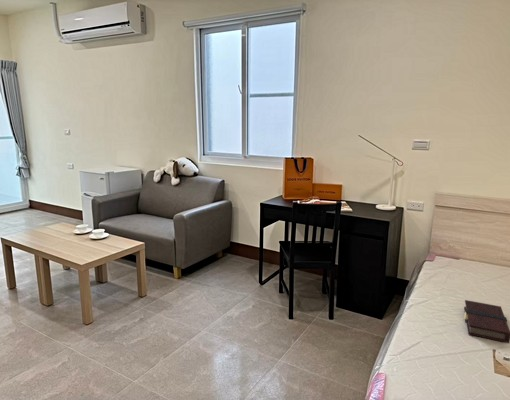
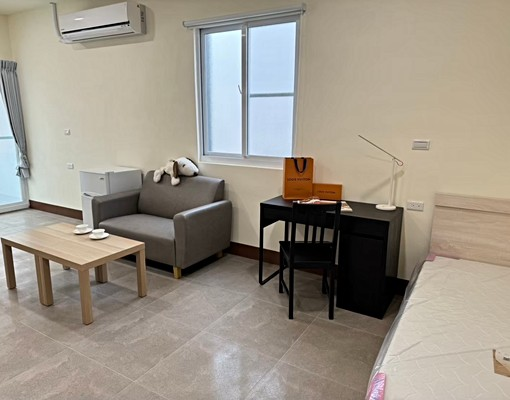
- book (485, 319)
